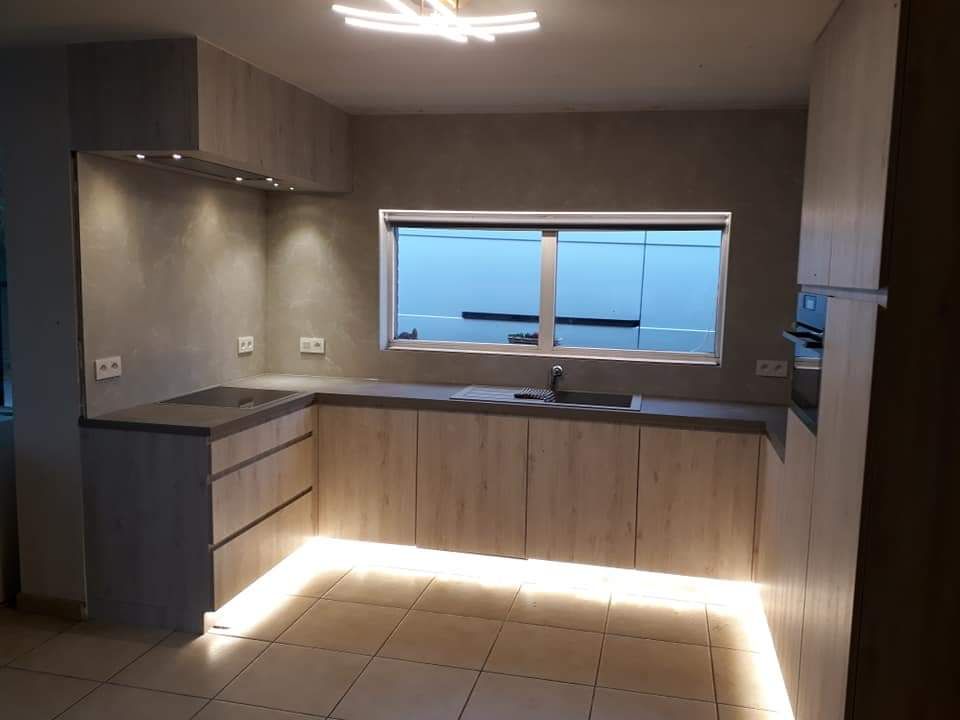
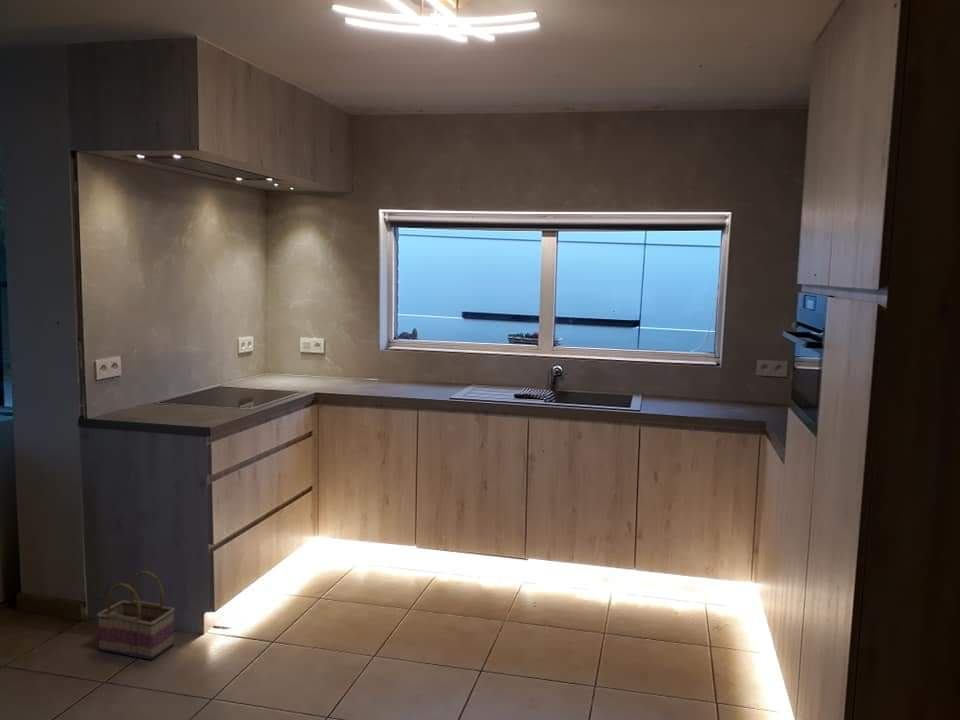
+ basket (136, 612)
